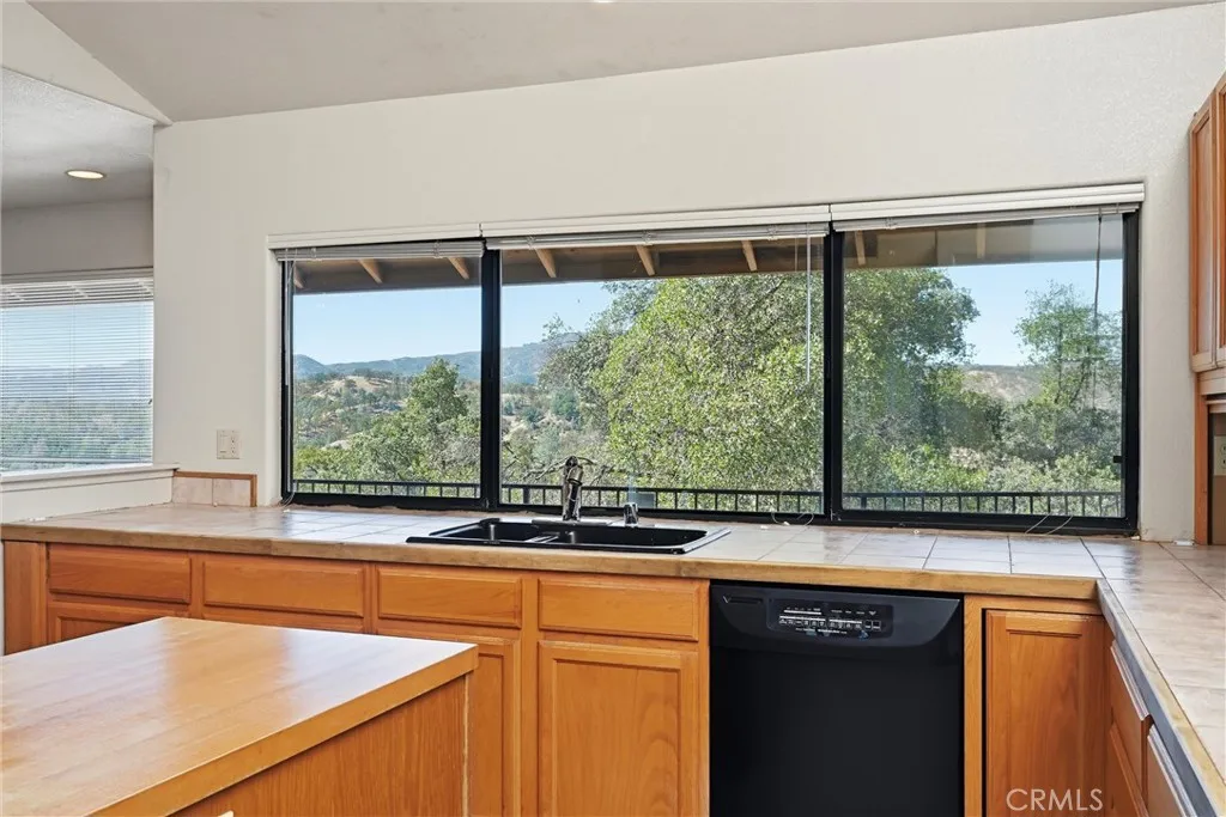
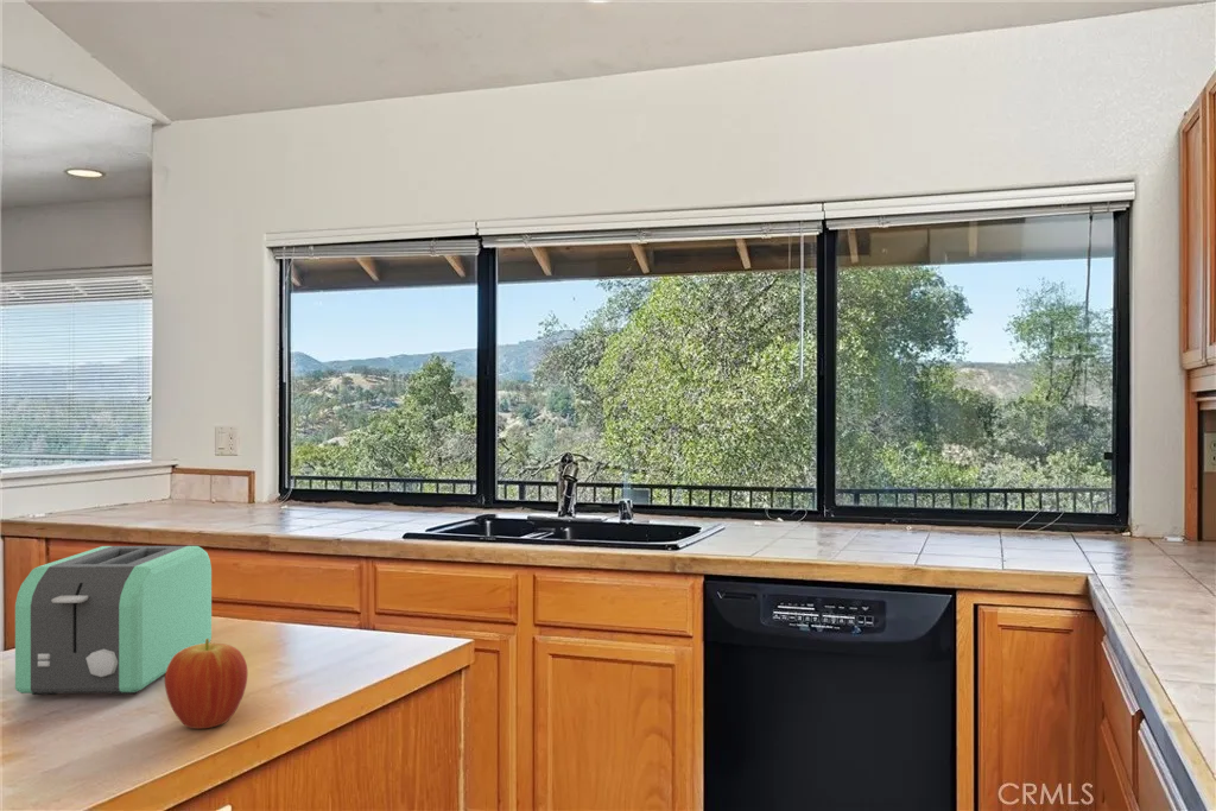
+ toaster (122, 613)
+ fruit (207, 680)
